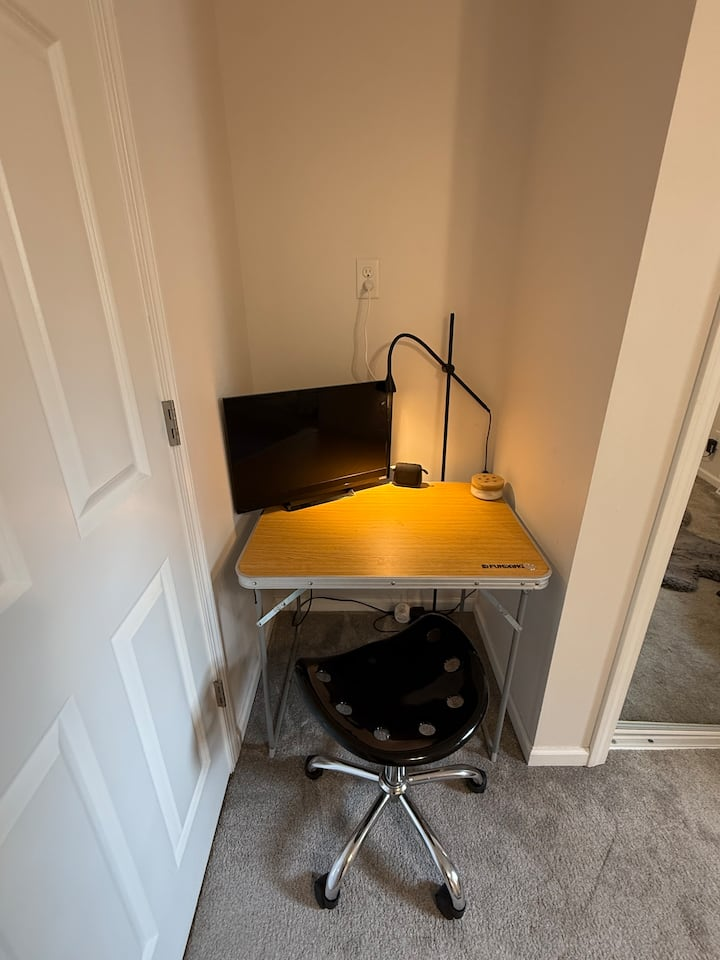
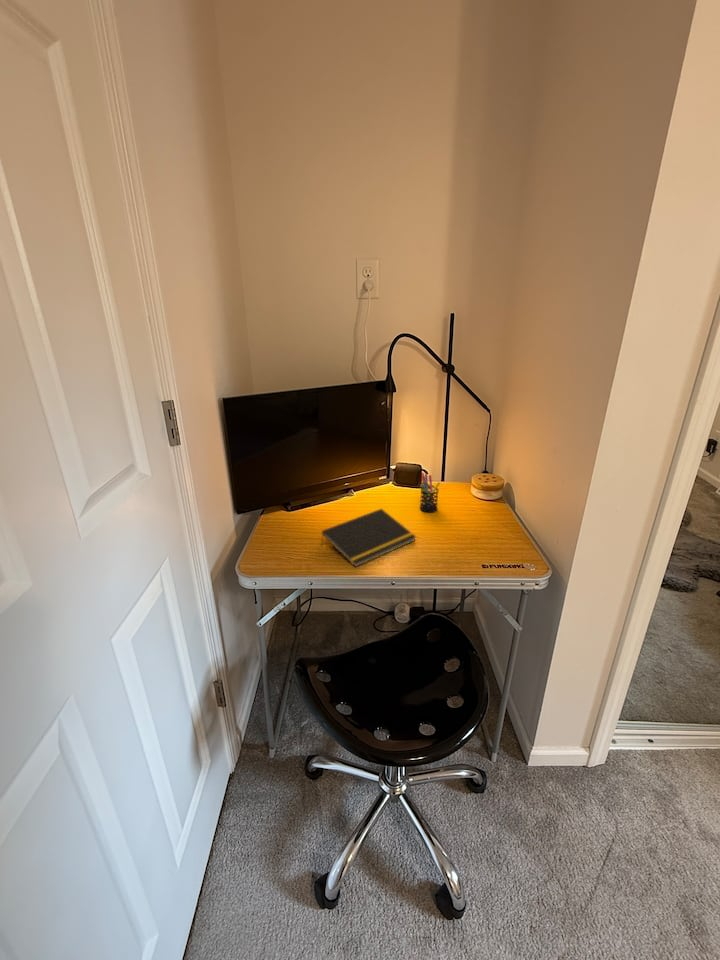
+ pen holder (427, 492)
+ notepad (369, 535)
